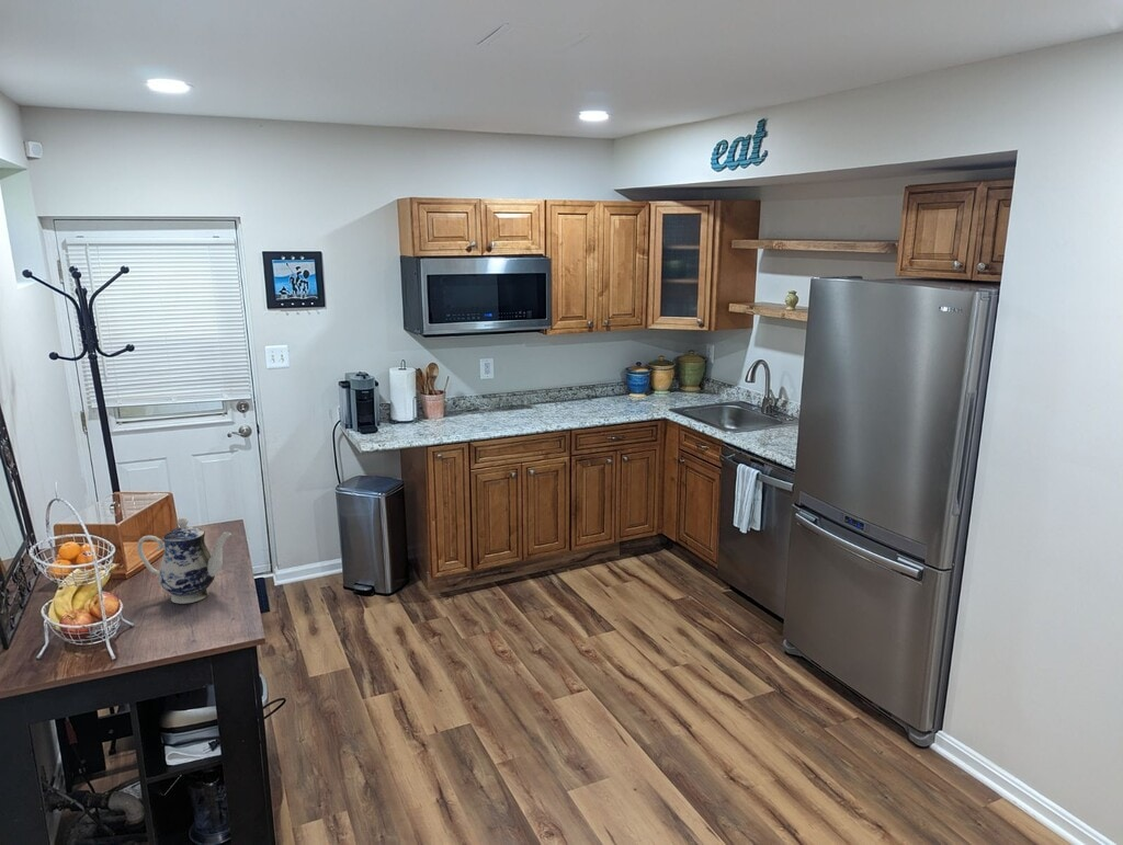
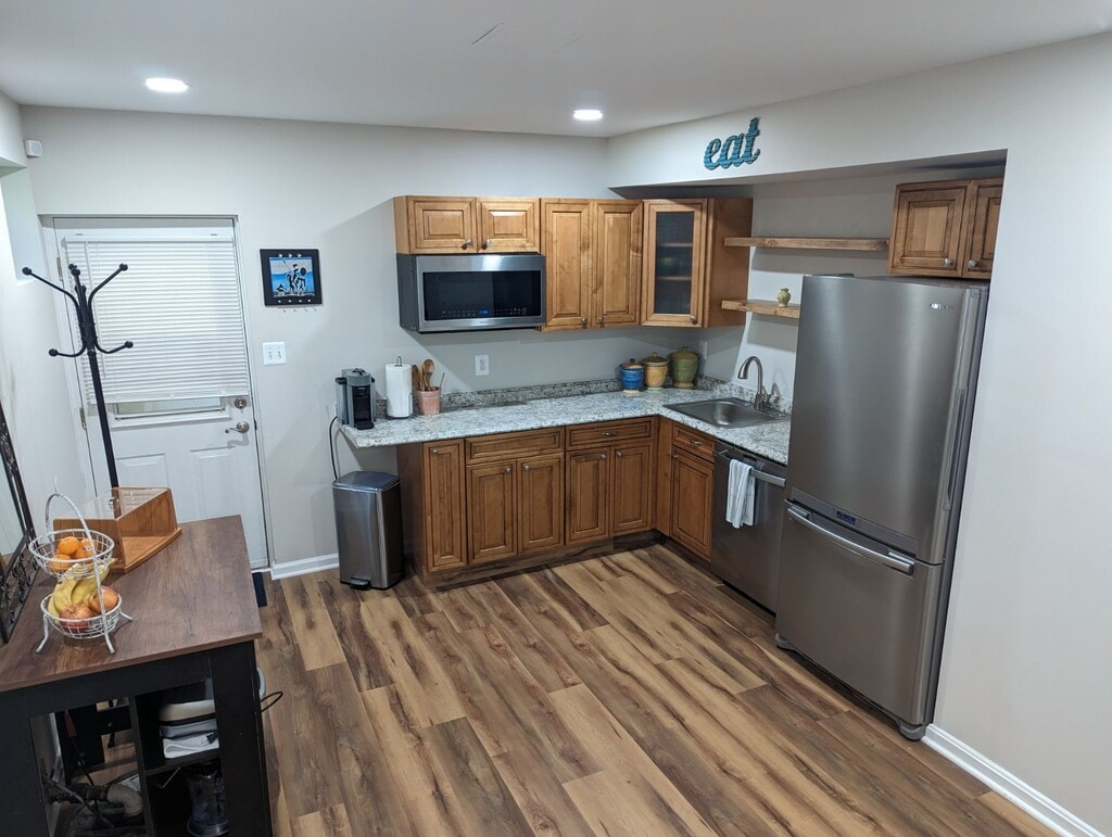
- teapot (185, 557)
